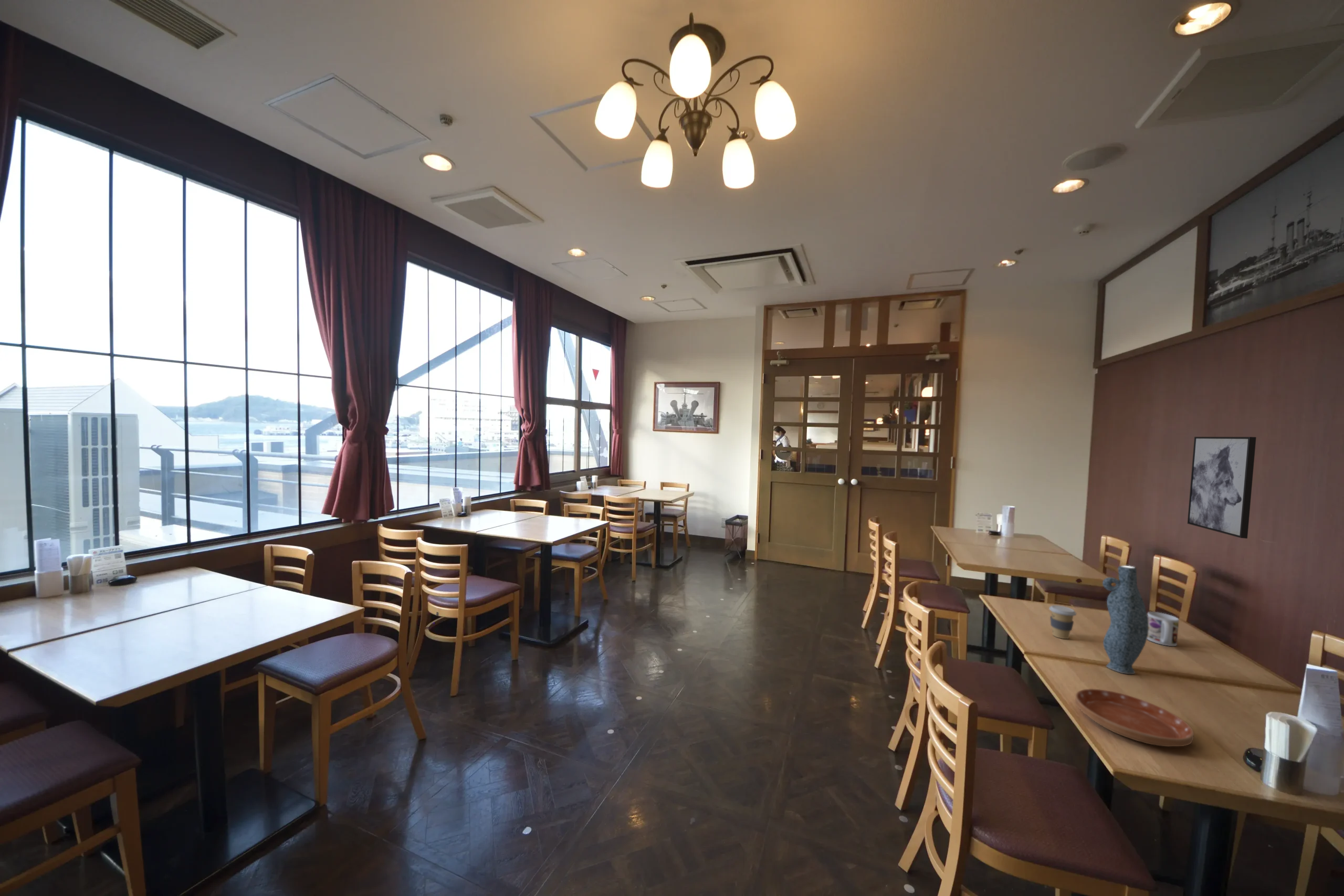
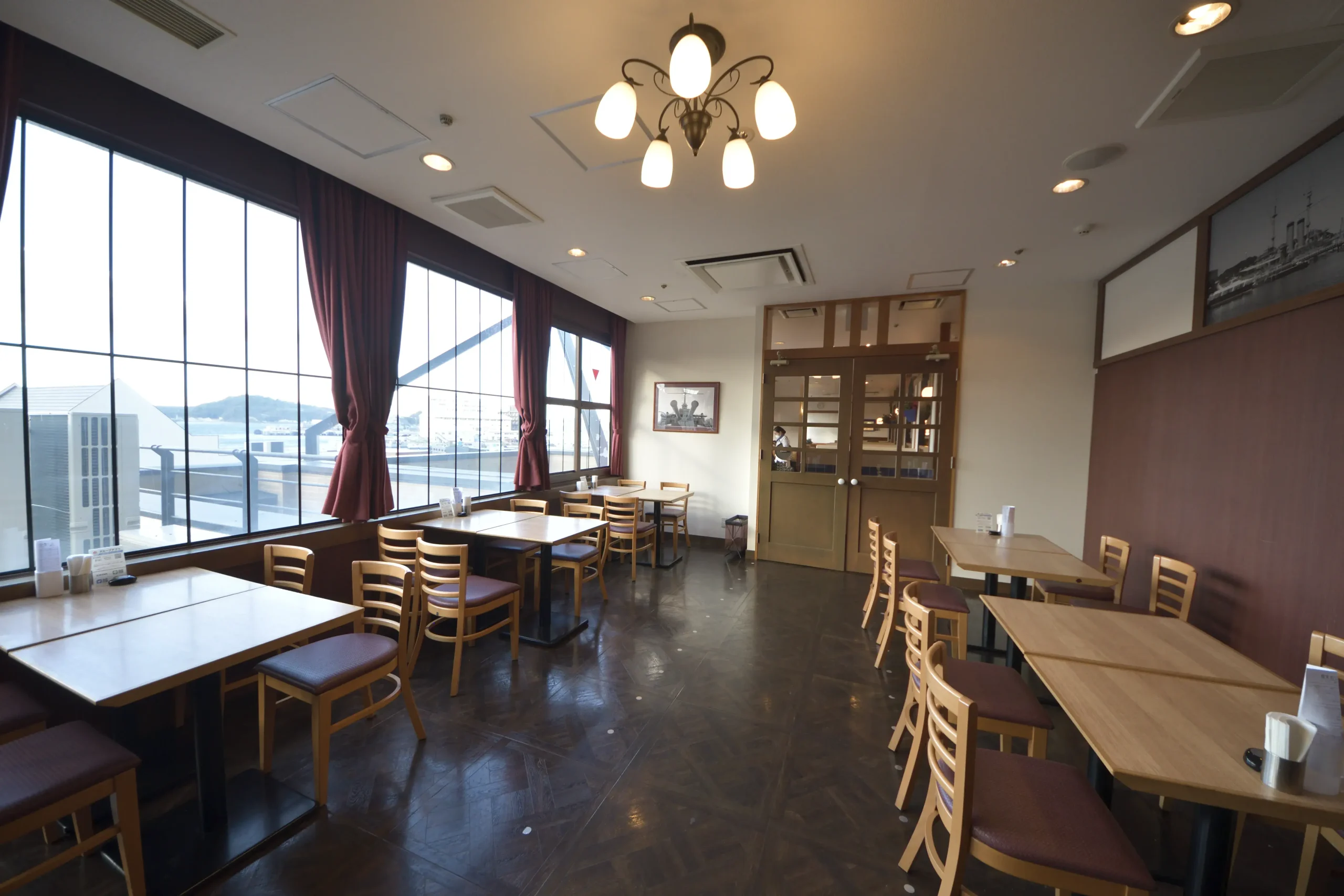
- wall art (1219, 483)
- coffee cup (1062, 622)
- vase (1124, 618)
- saucer (1130, 718)
- mug (1163, 630)
